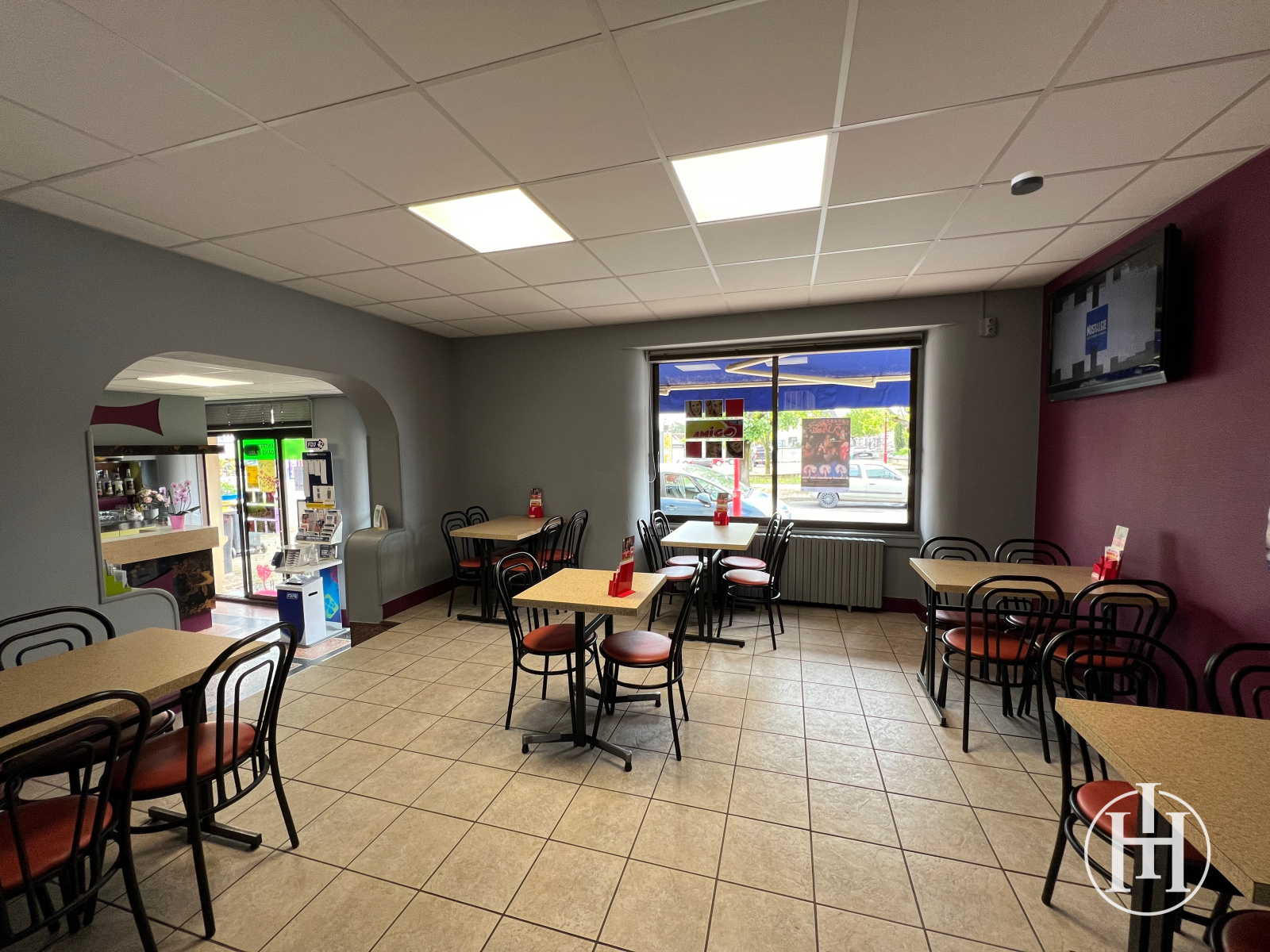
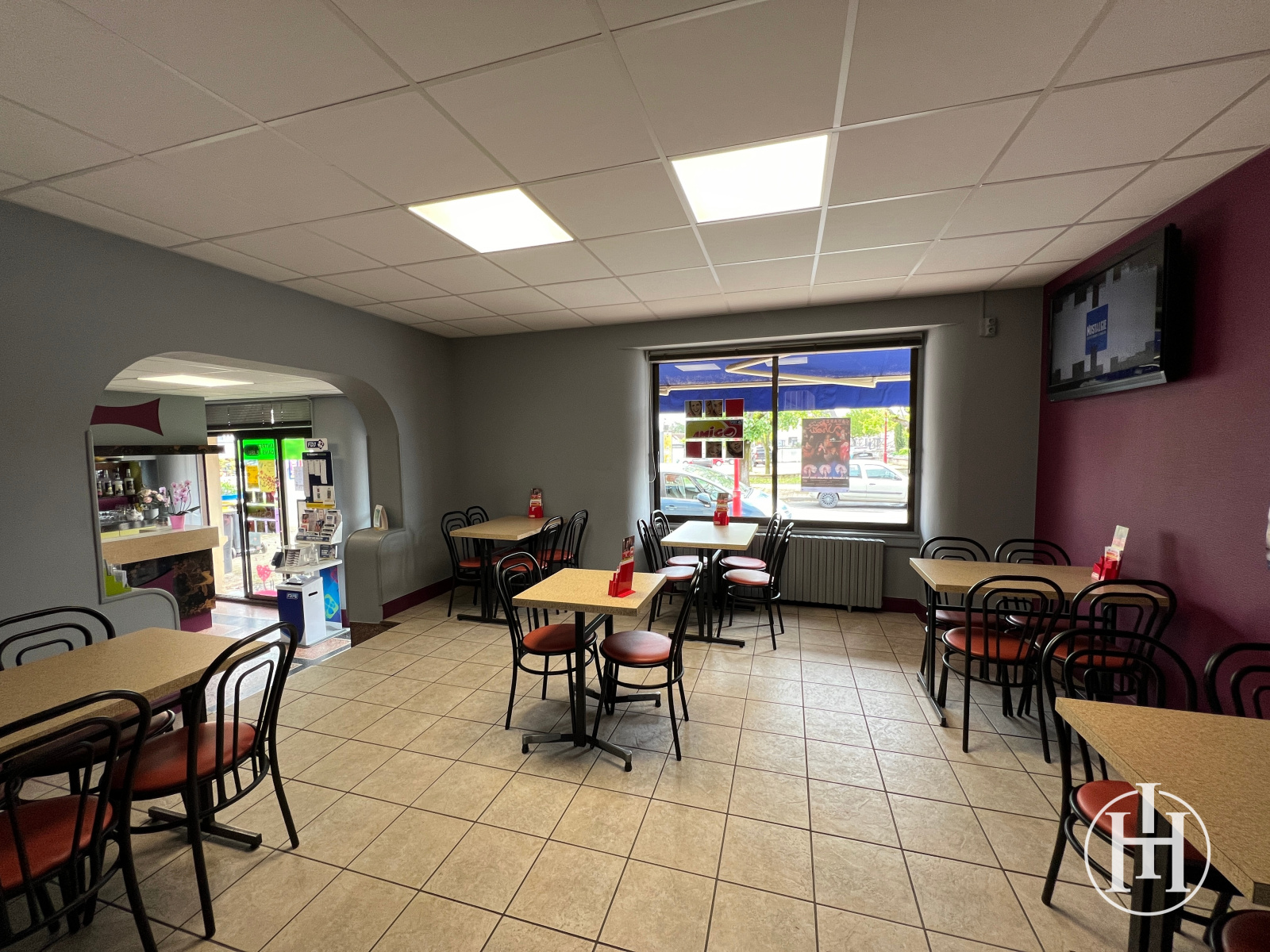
- smoke detector (1027, 182)
